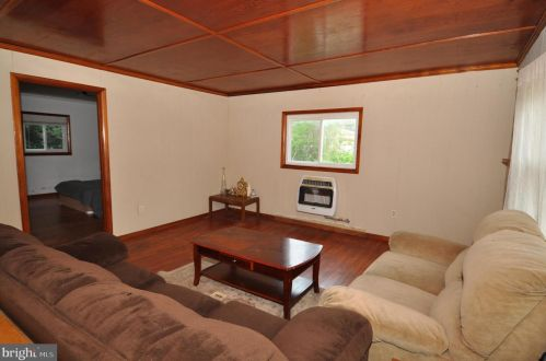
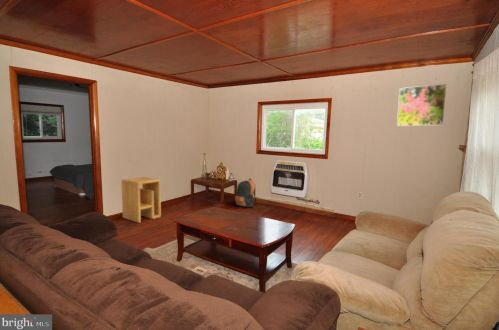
+ side table (141, 198)
+ backpack (246, 192)
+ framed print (420, 106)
